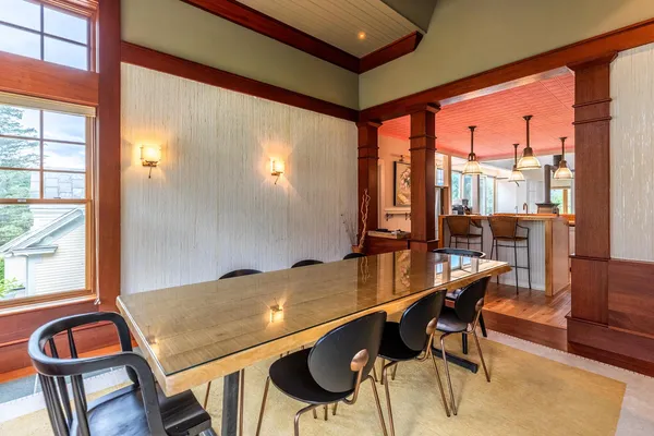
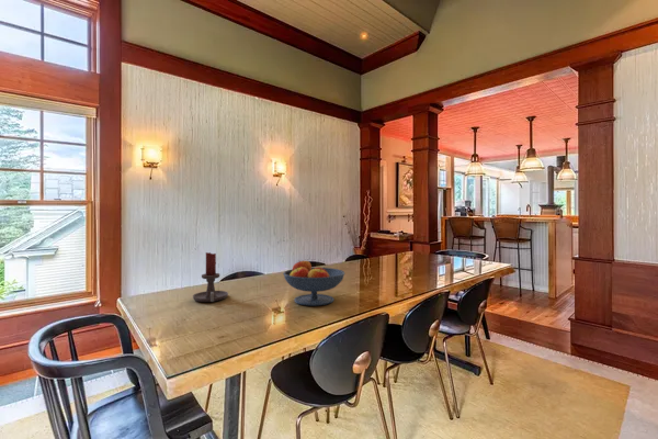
+ candle holder (211, 275)
+ fruit bowl (314, 281)
